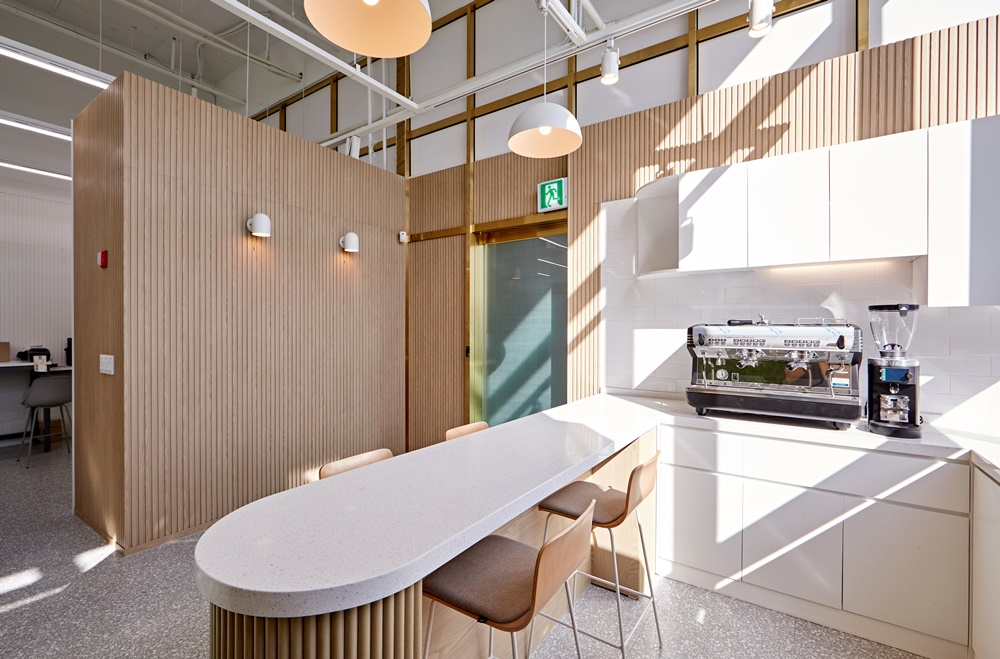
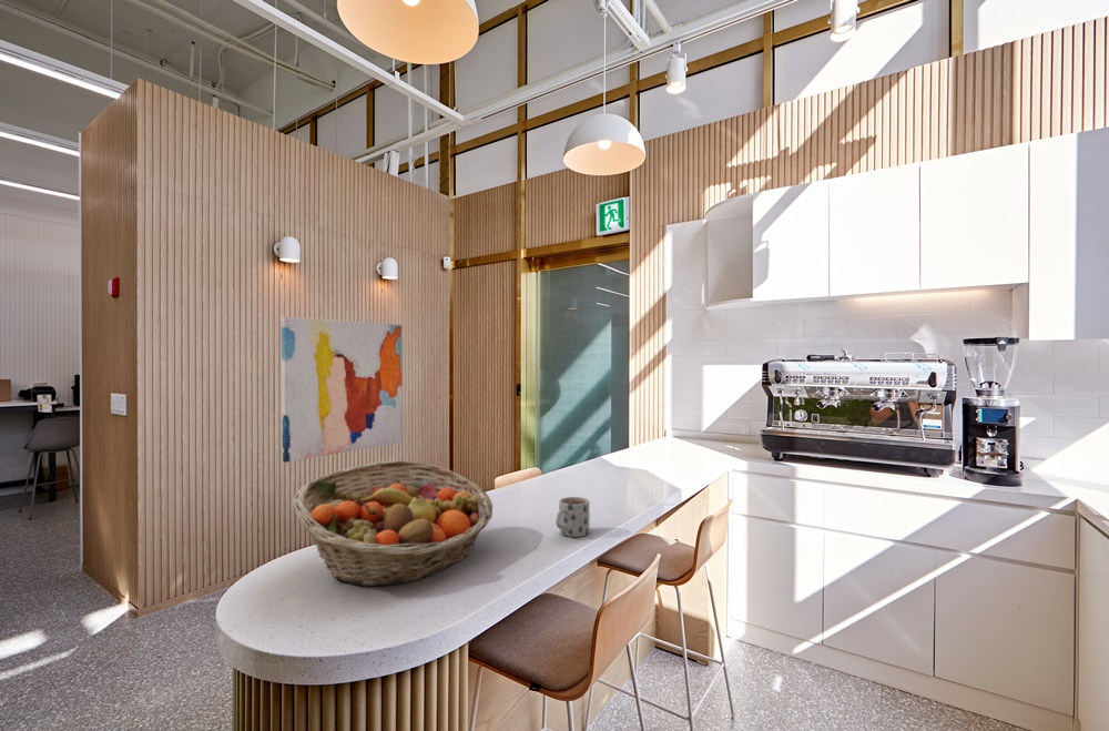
+ fruit basket (400, 515)
+ mug (570, 517)
+ wall art (347, 386)
